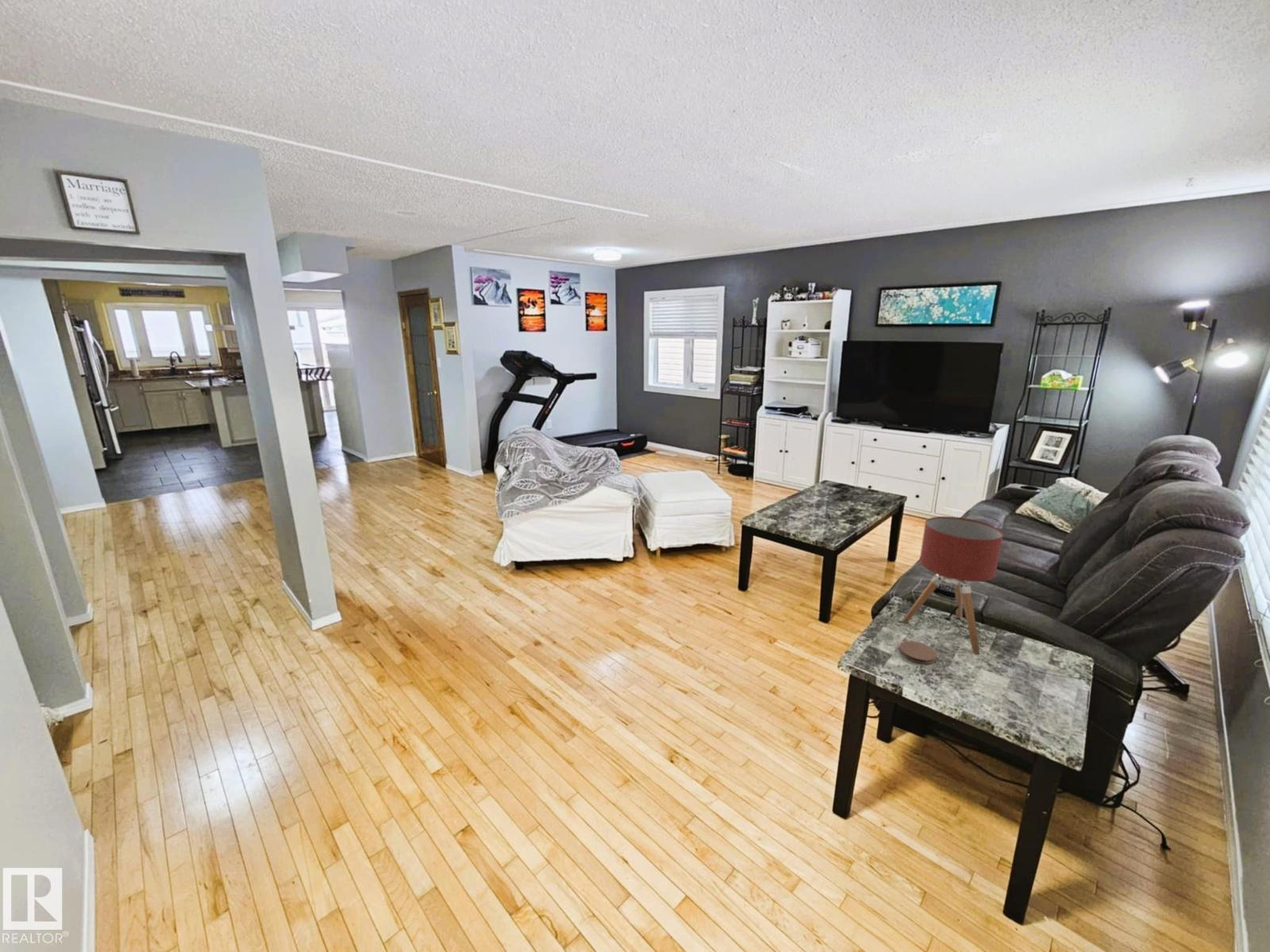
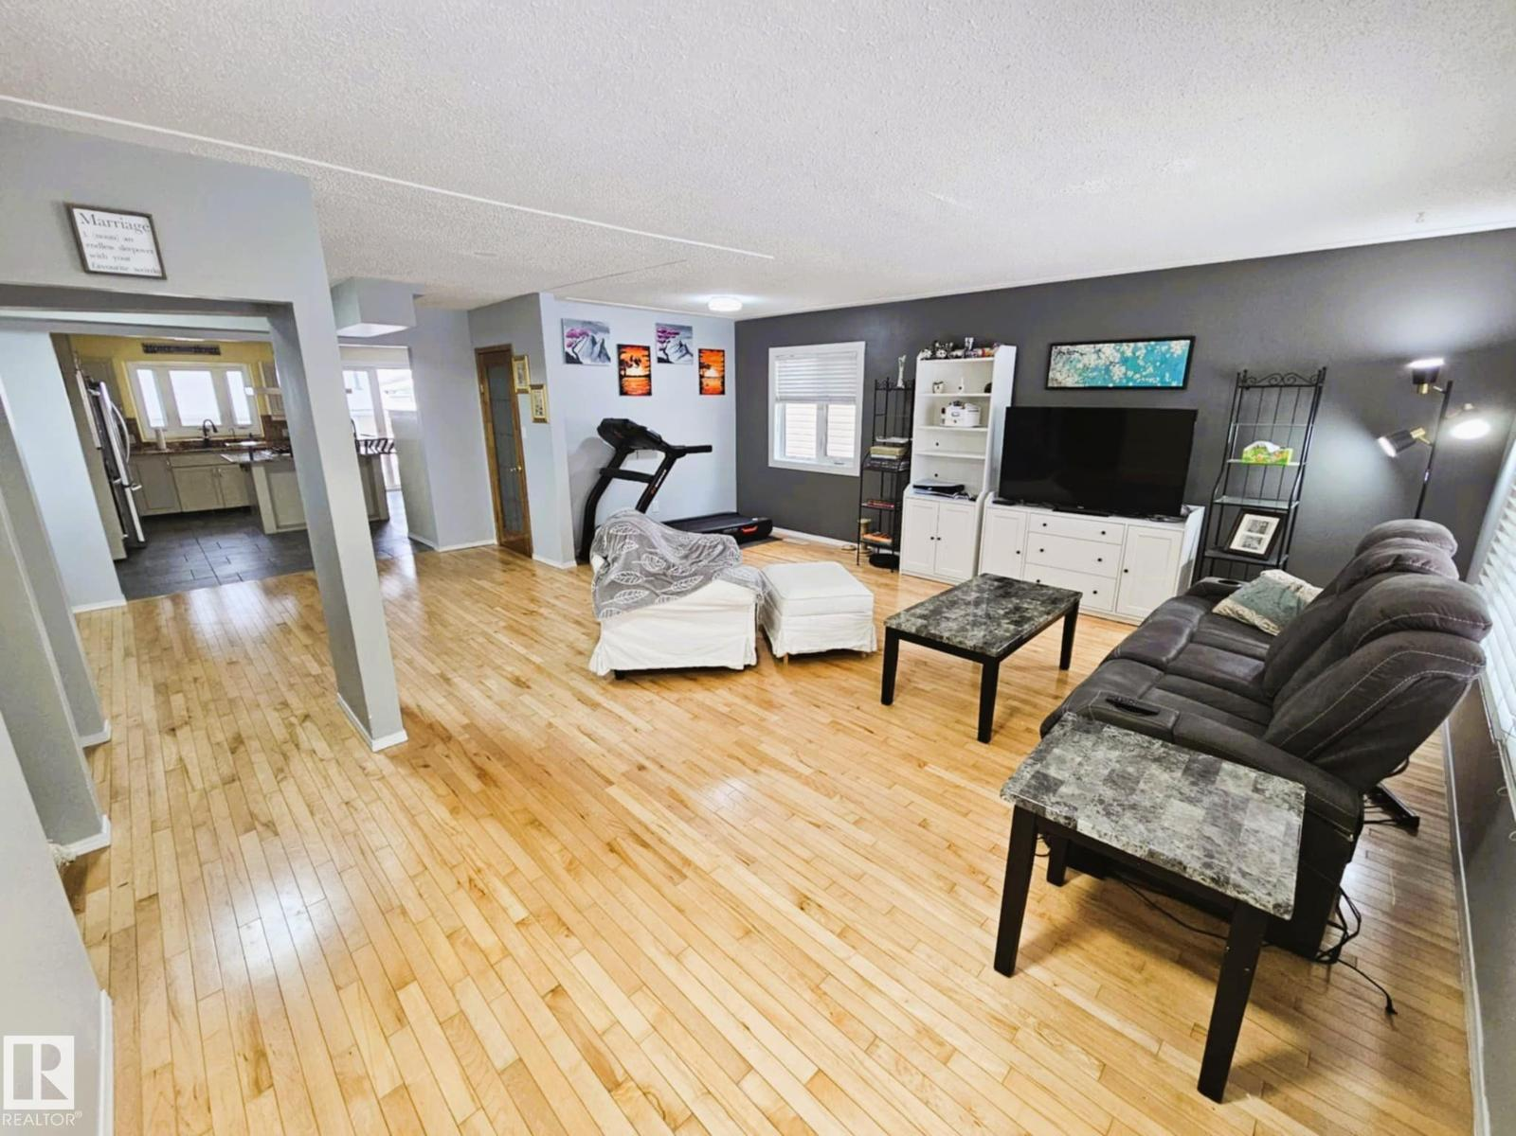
- coaster (918, 651)
- table lamp (992, 578)
